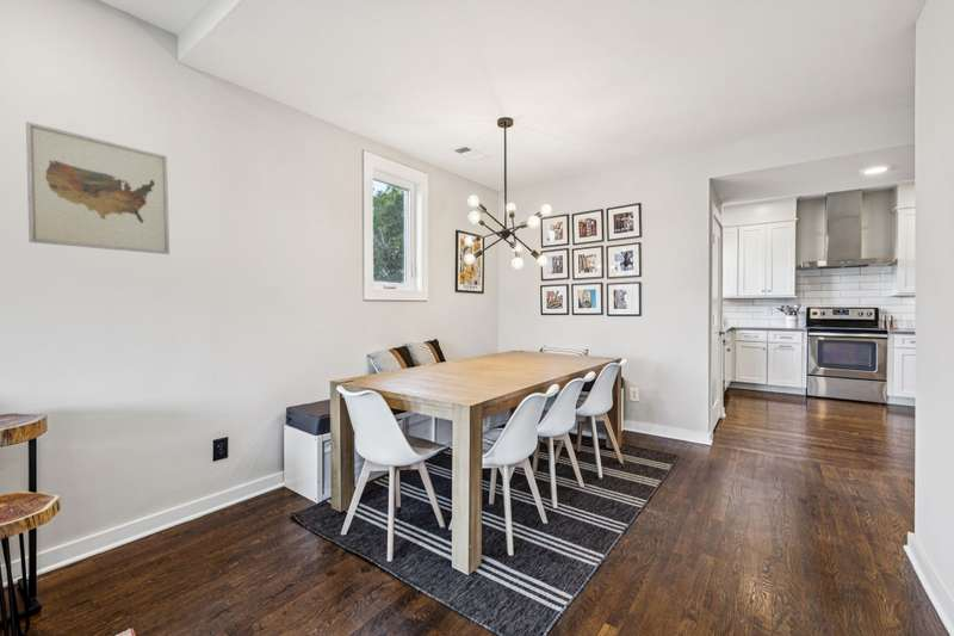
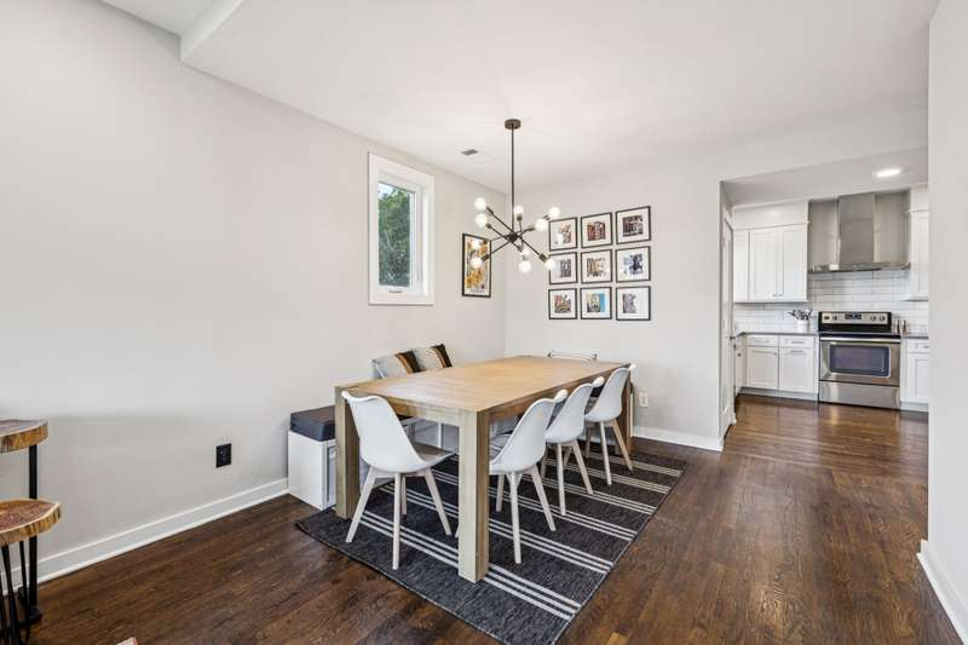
- wall art (105, 194)
